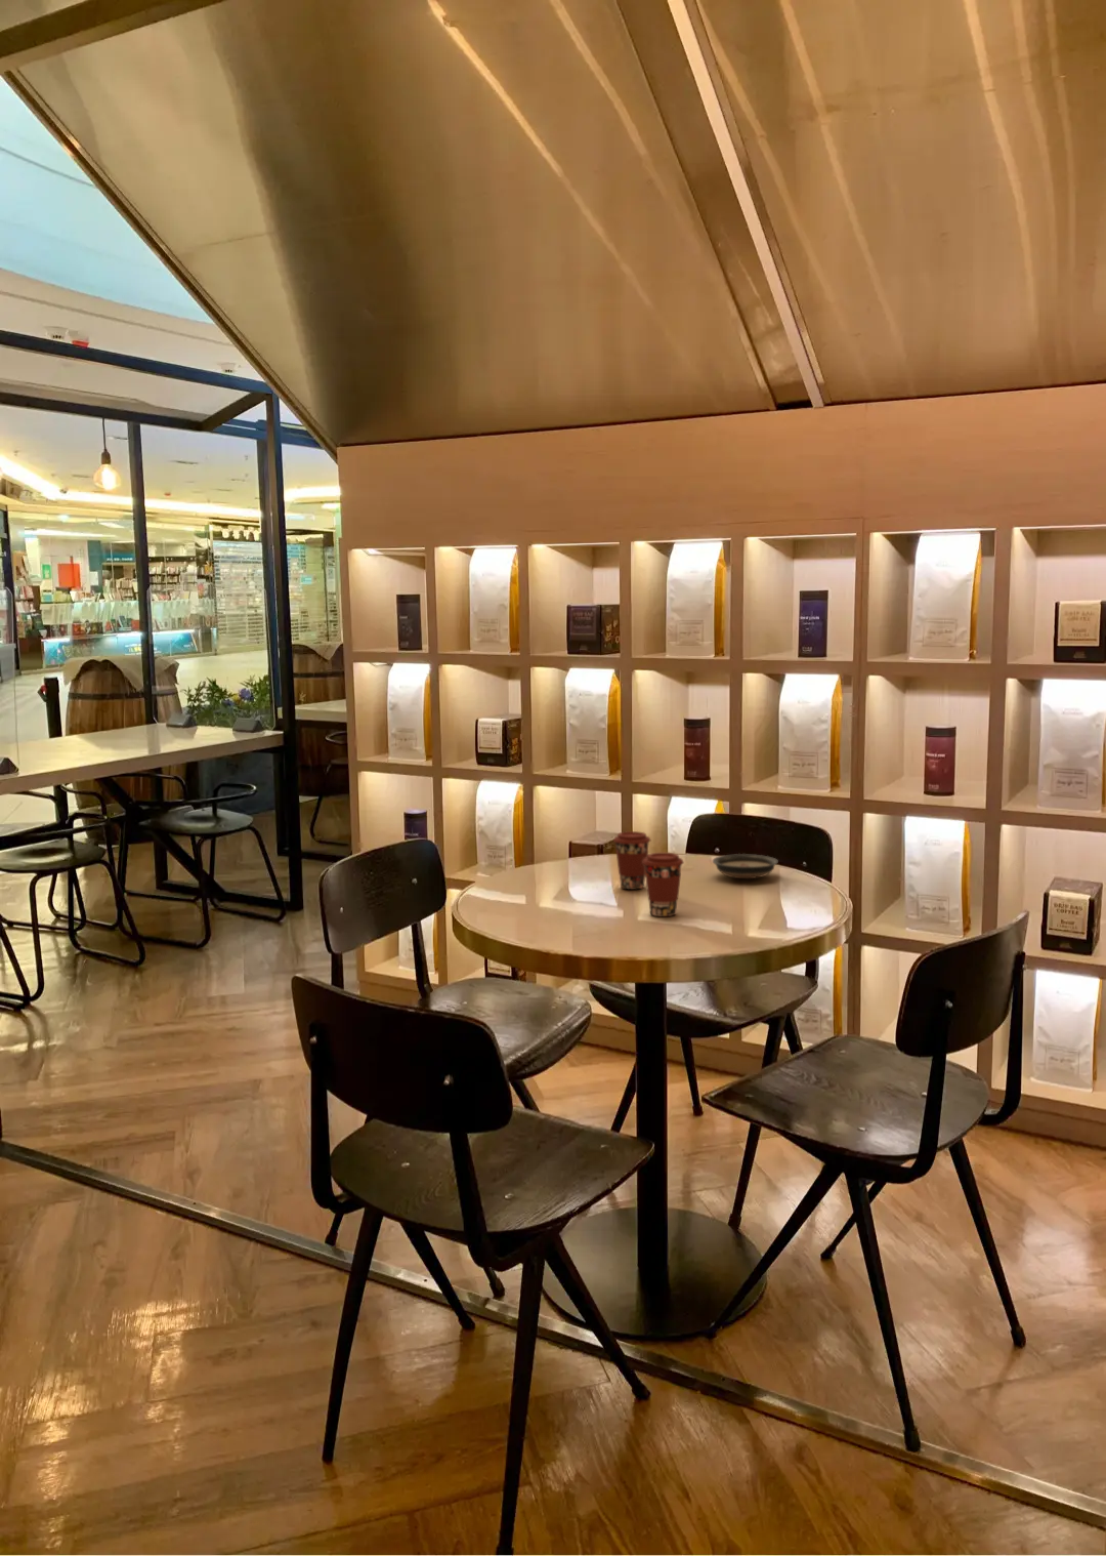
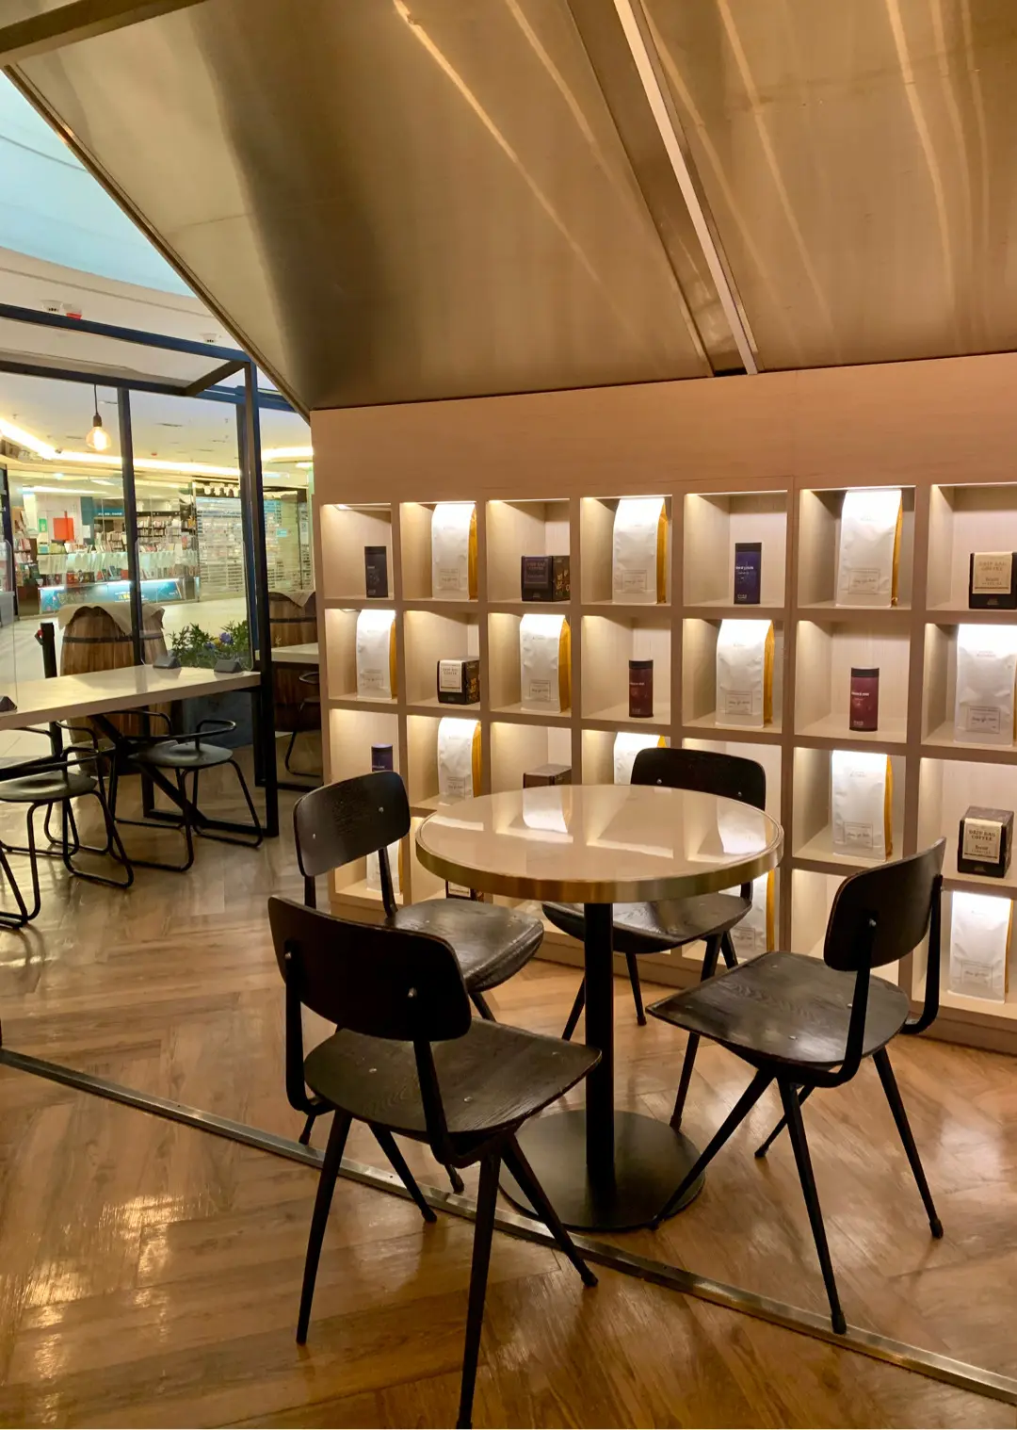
- coffee cup (632, 860)
- coffee cup (663, 884)
- saucer (745, 867)
